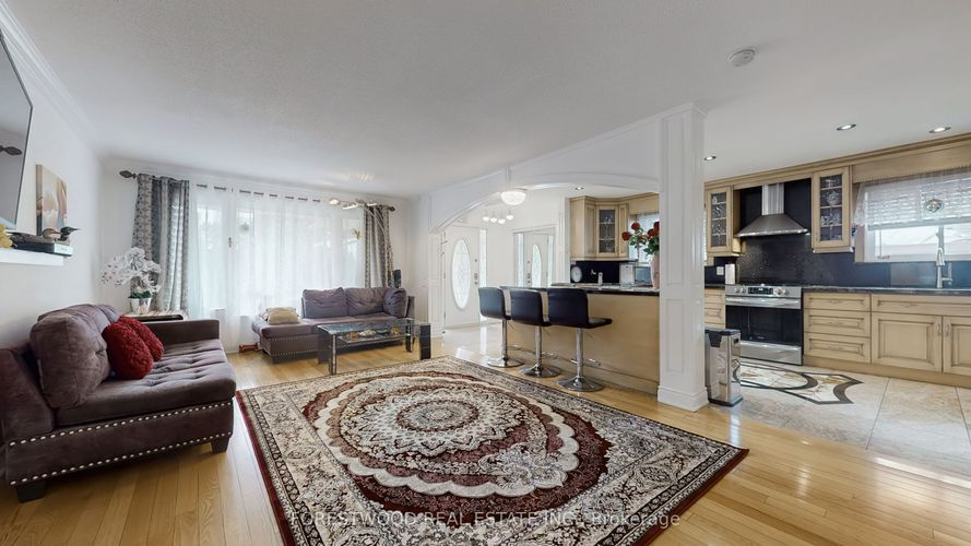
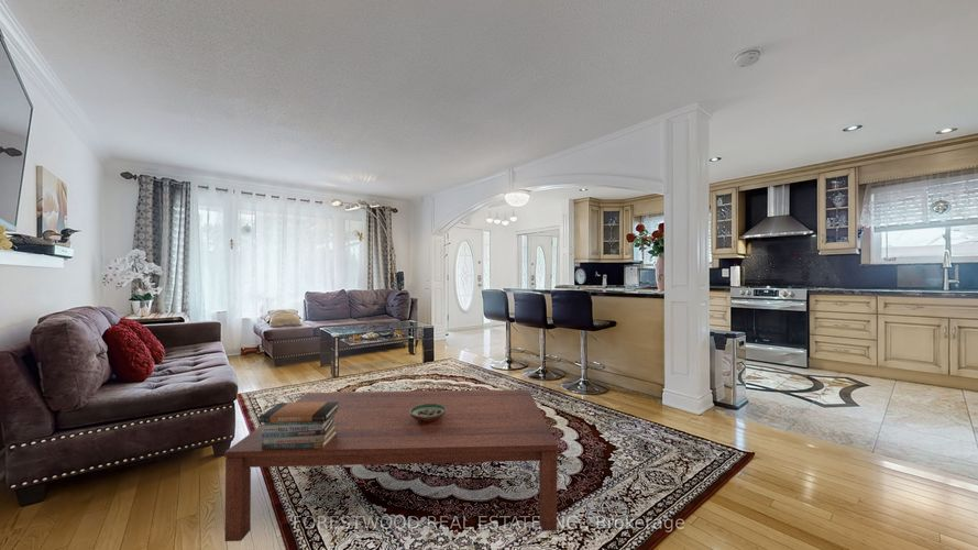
+ coffee table (409, 449)
+ decorative bowl (428, 414)
+ book stack (300, 424)
